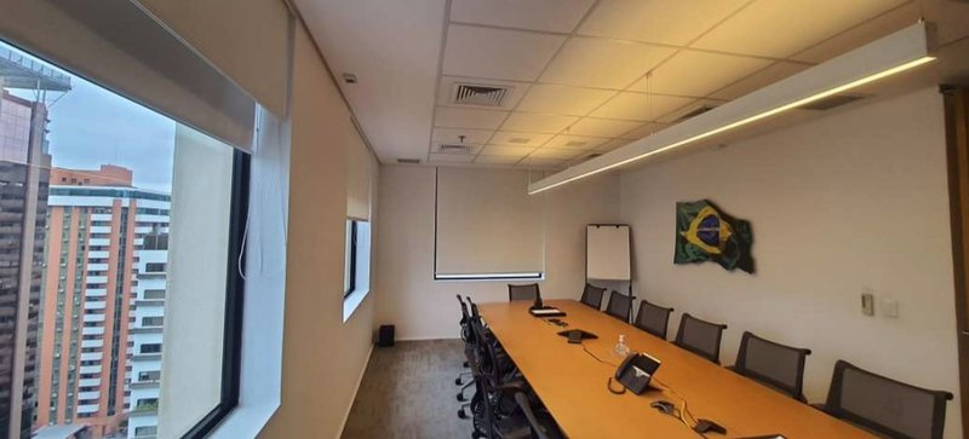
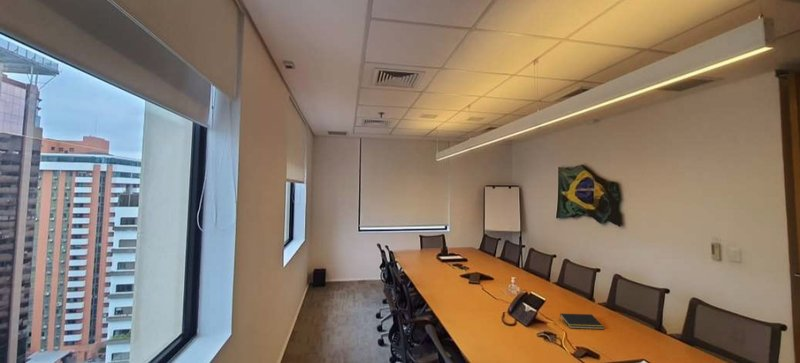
+ notepad (581, 321)
